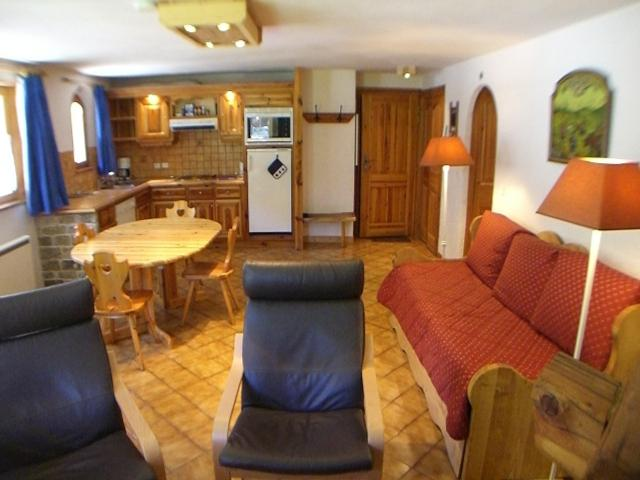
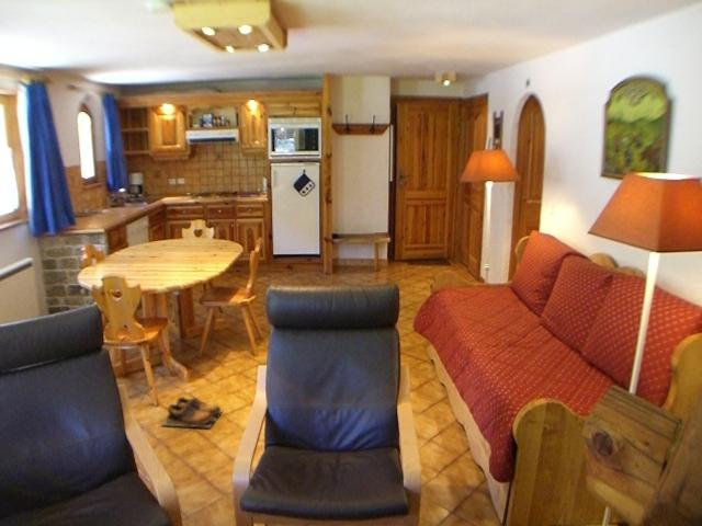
+ shoes (193, 409)
